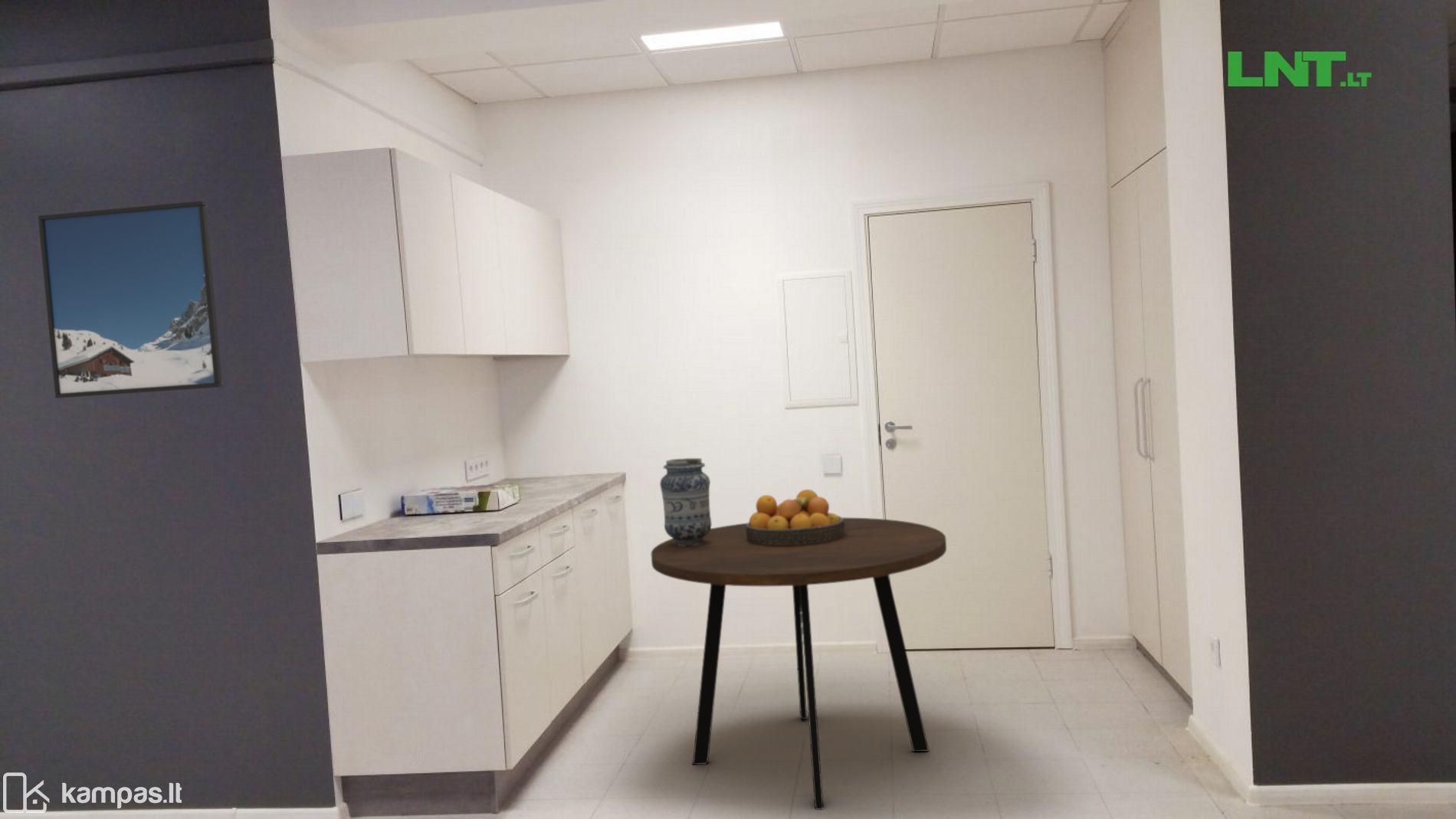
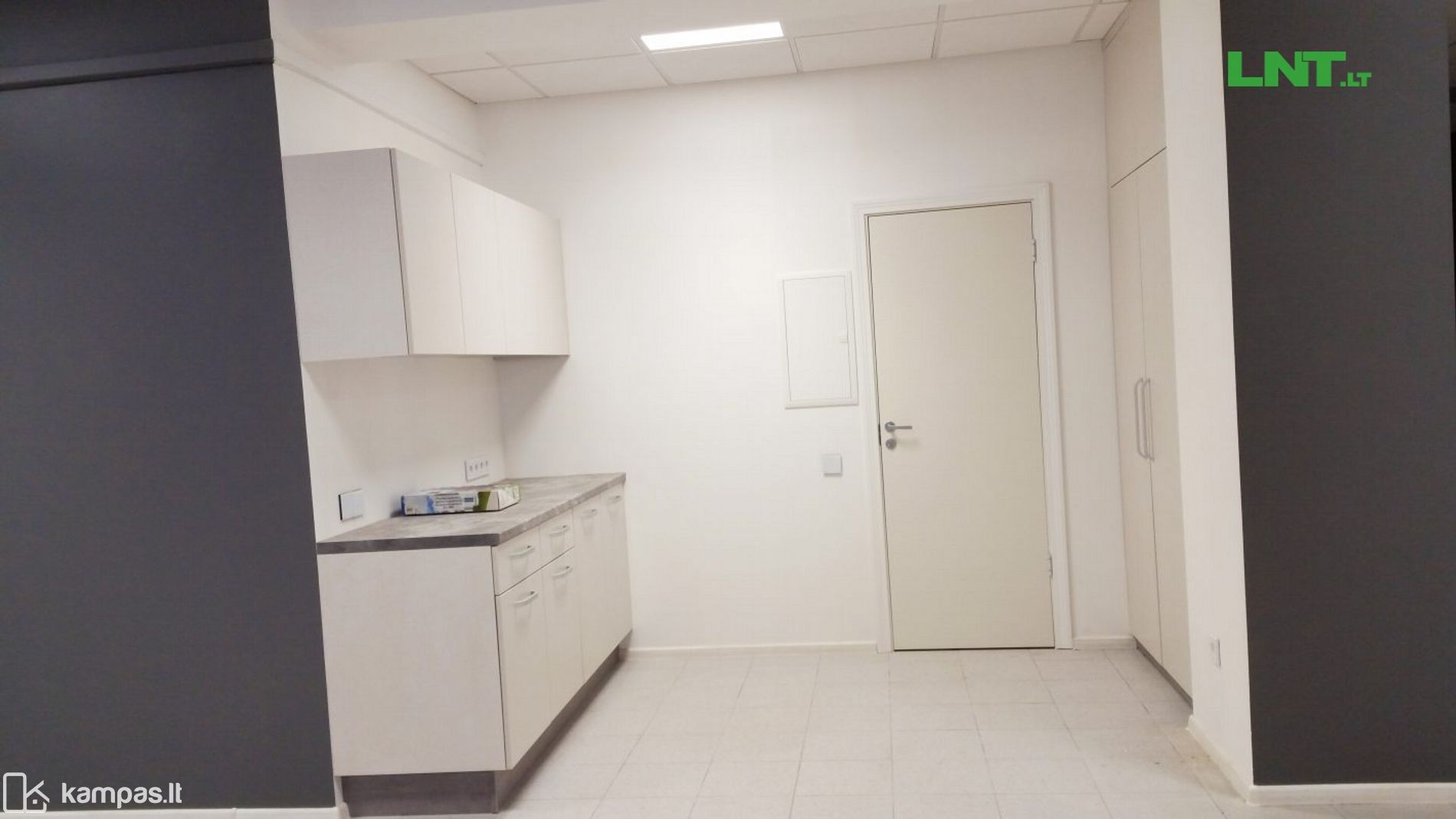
- dining table (804, 650)
- fruit bowl (794, 514)
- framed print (130, 300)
- vase (686, 501)
